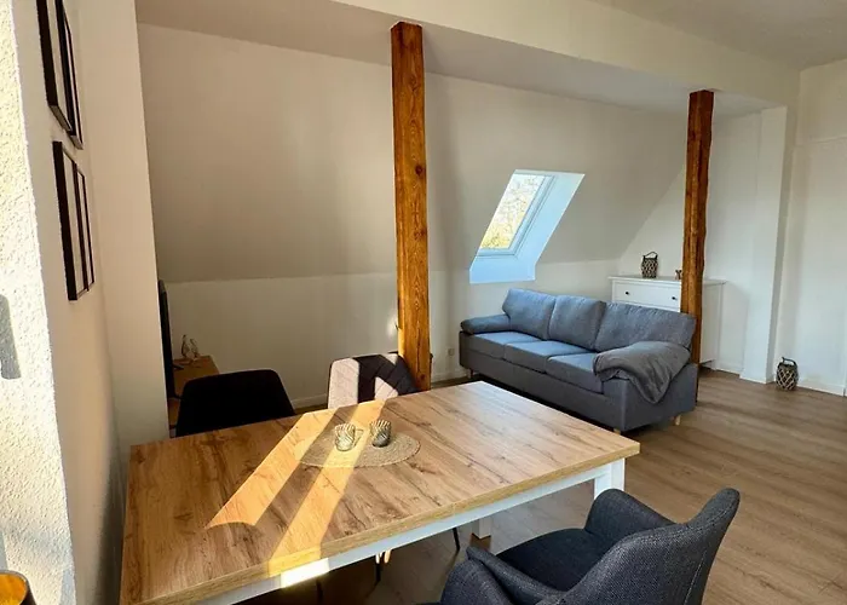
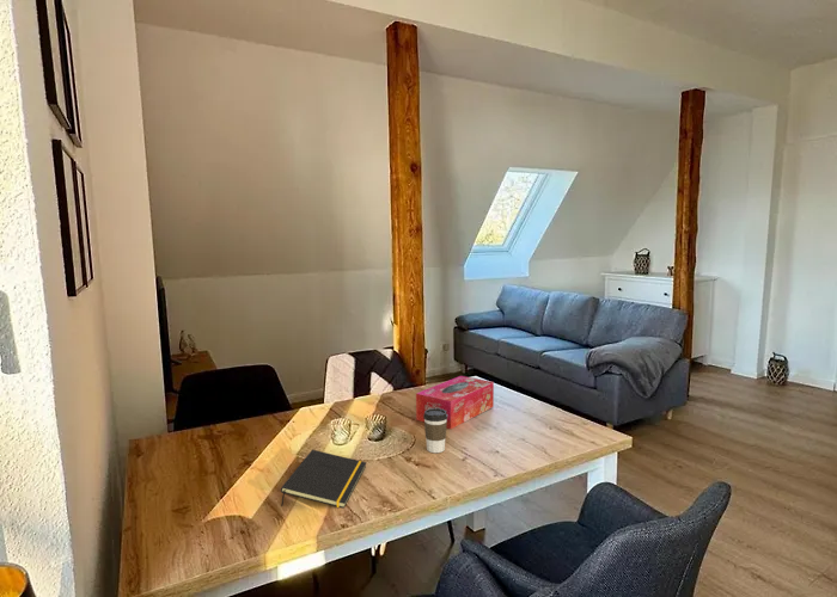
+ coffee cup (435, 430)
+ tissue box (456, 400)
+ notepad (326, 476)
